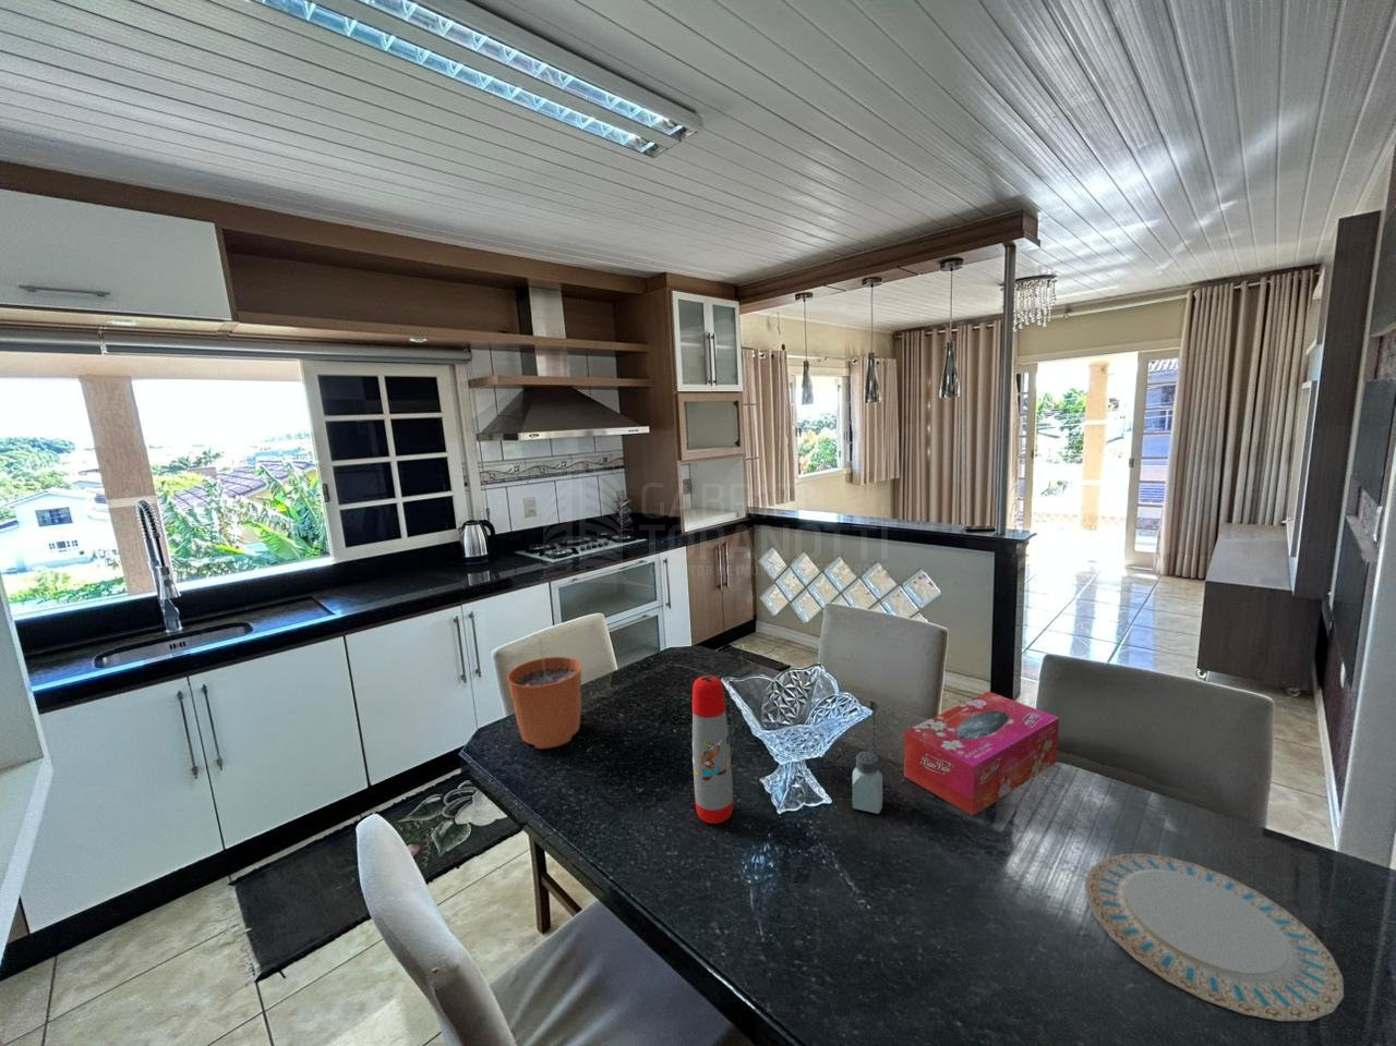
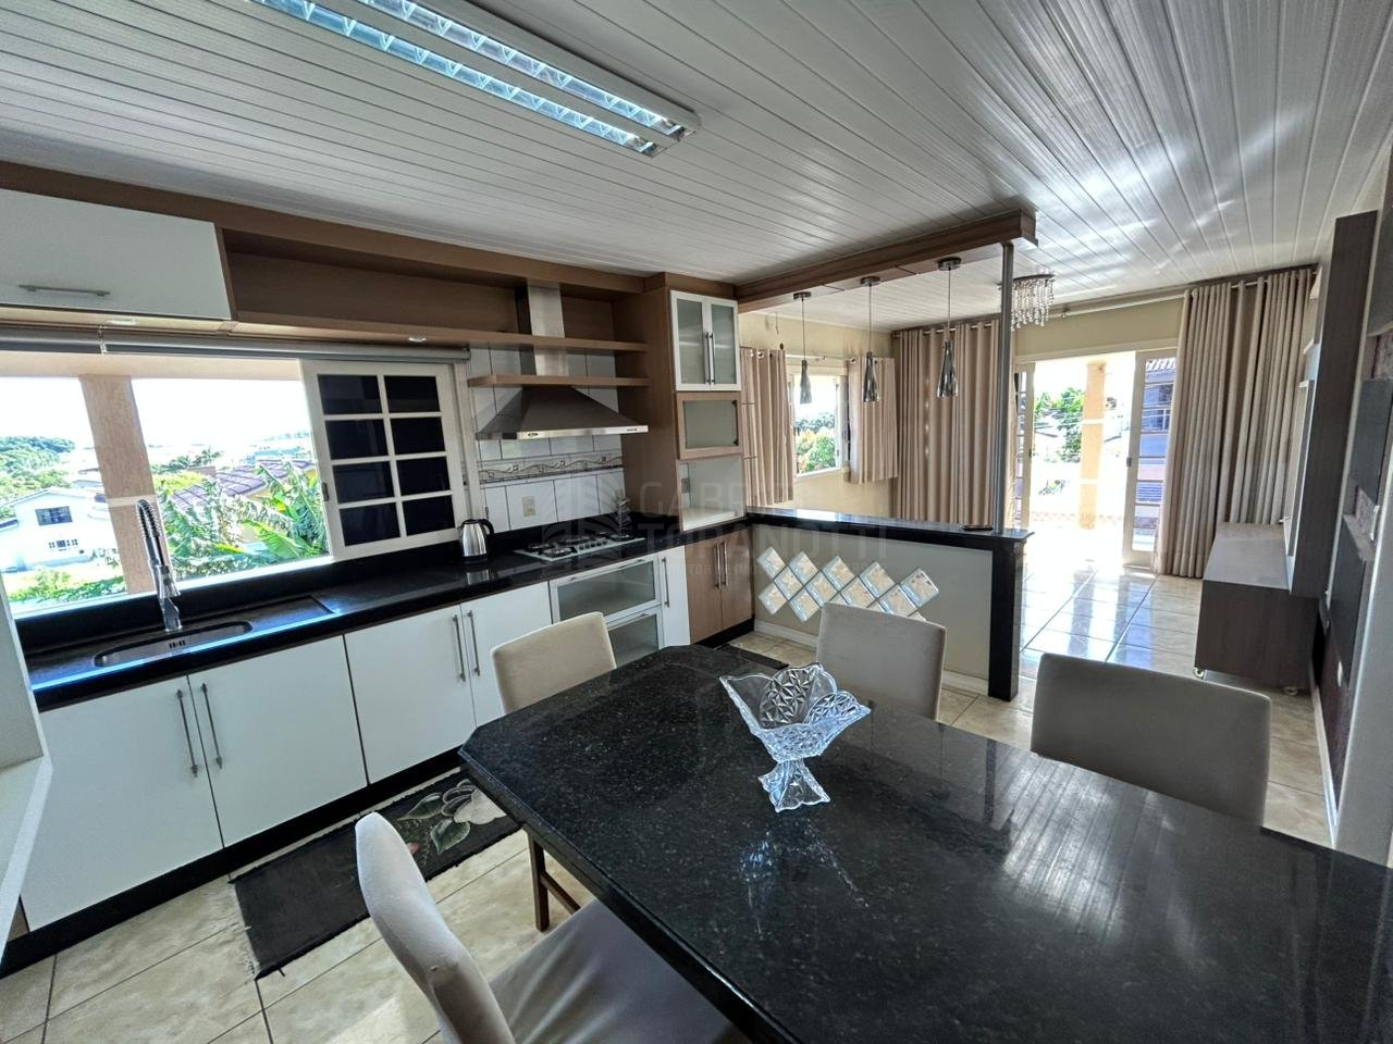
- plant pot (545, 687)
- saltshaker (867, 780)
- water bottle (711, 746)
- tissue box (982, 746)
- chinaware (1199, 920)
